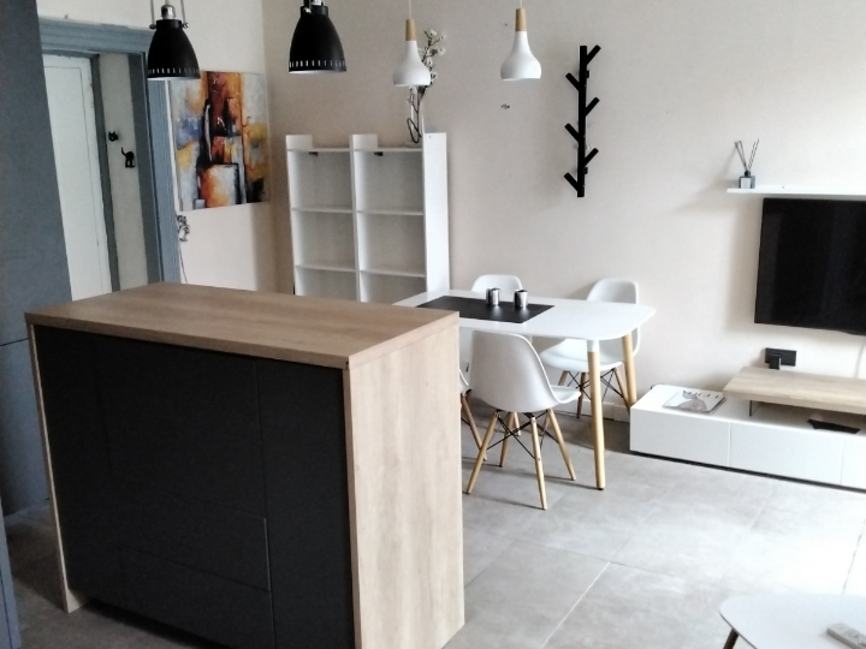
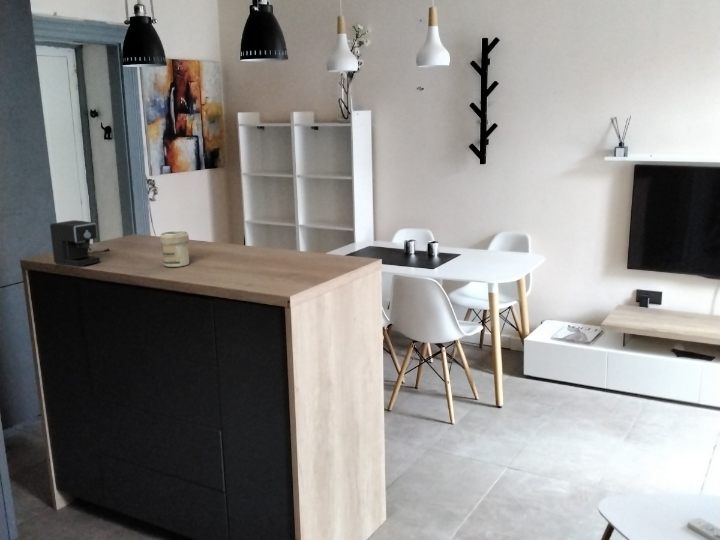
+ coffee maker (92, 238)
+ jar (175, 248)
